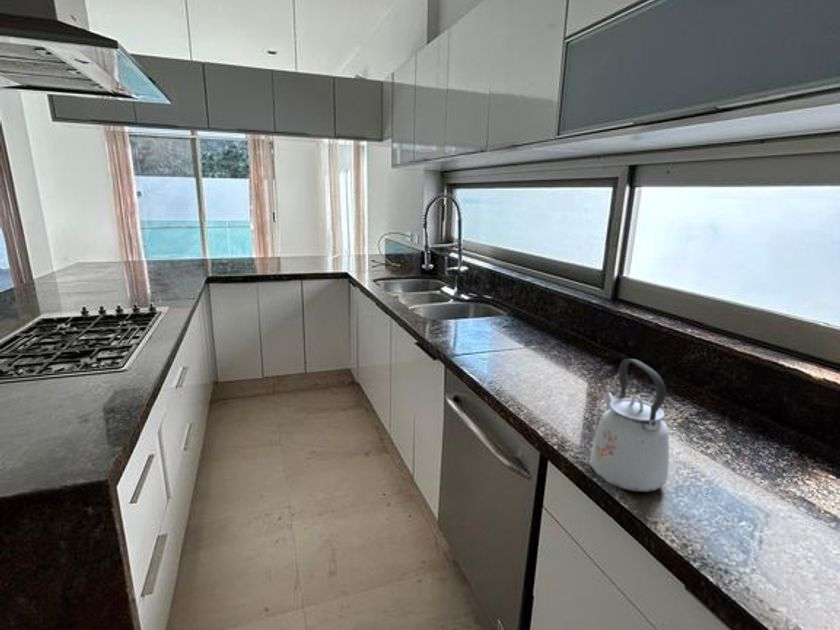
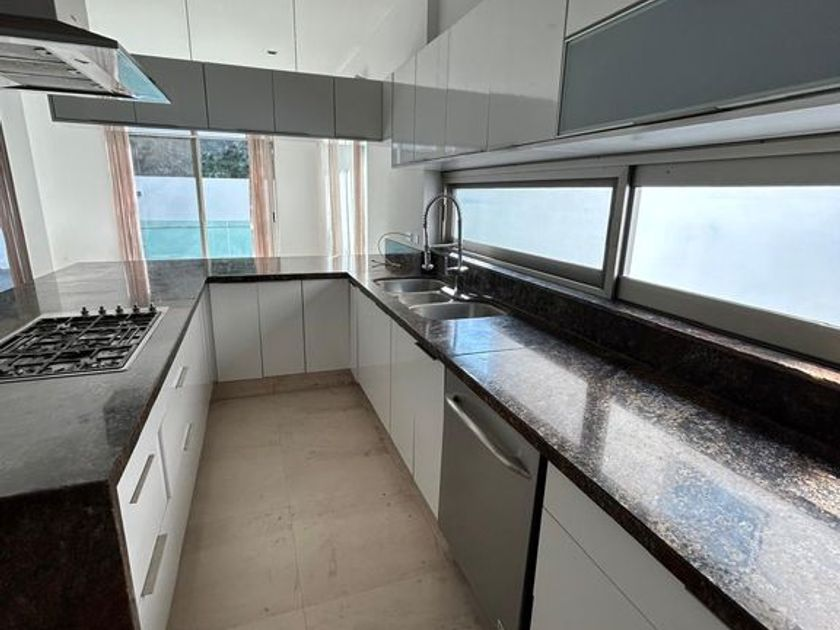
- kettle (627, 416)
